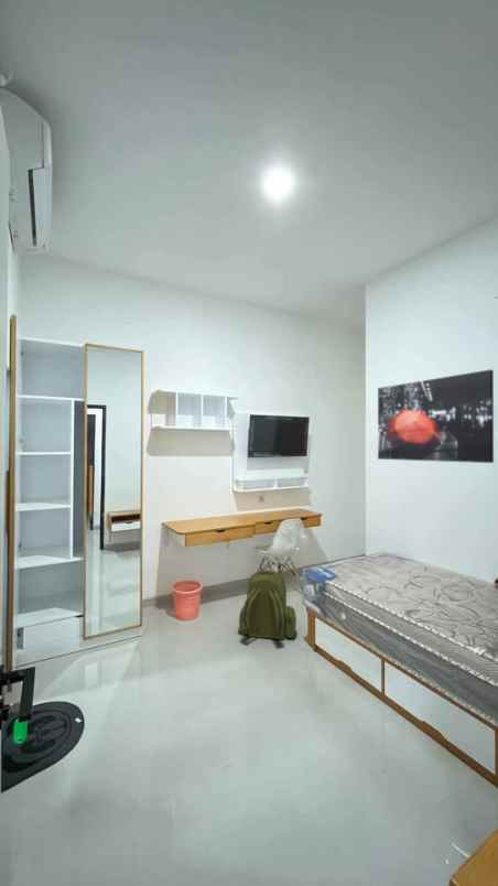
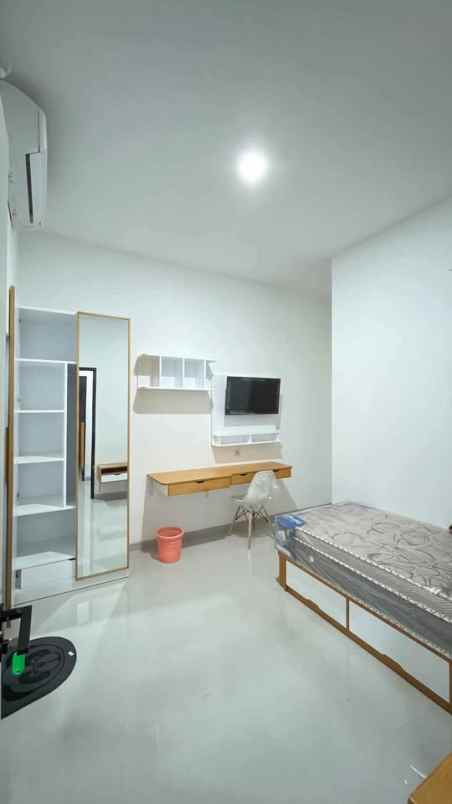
- backpack (267, 603)
- wall art (427, 420)
